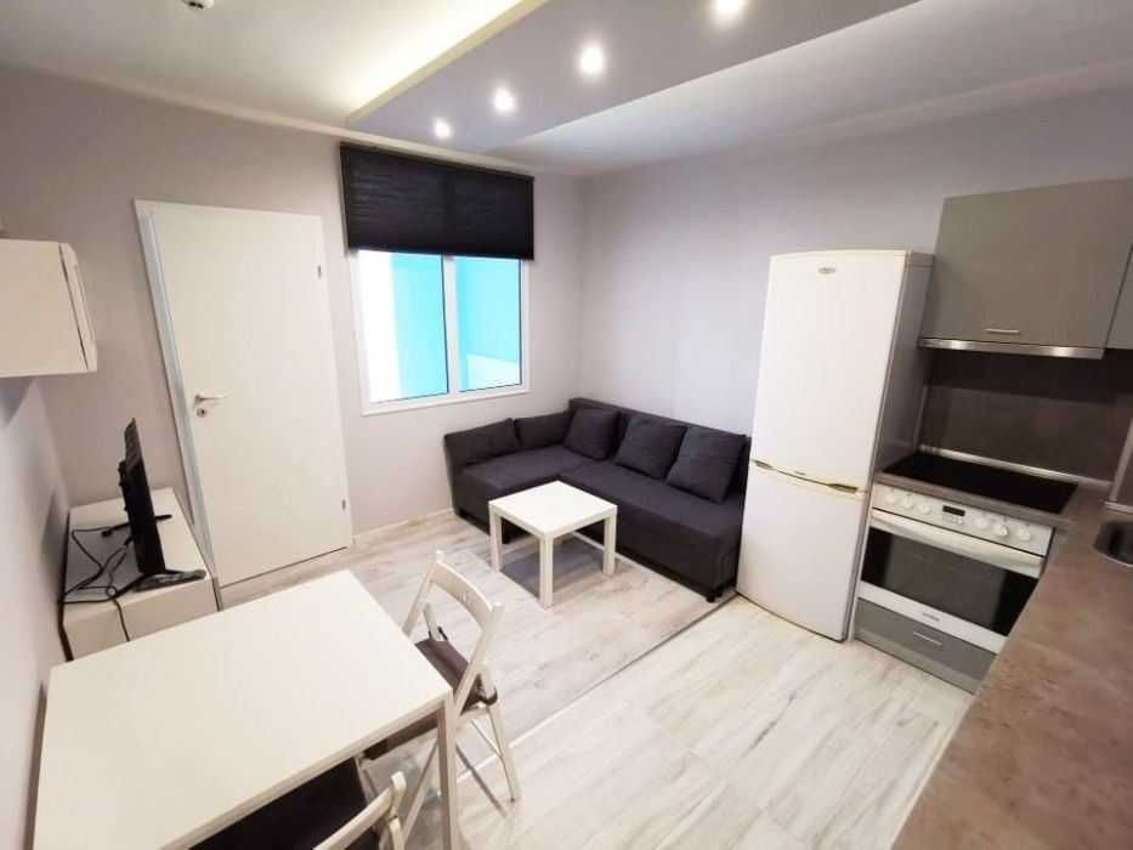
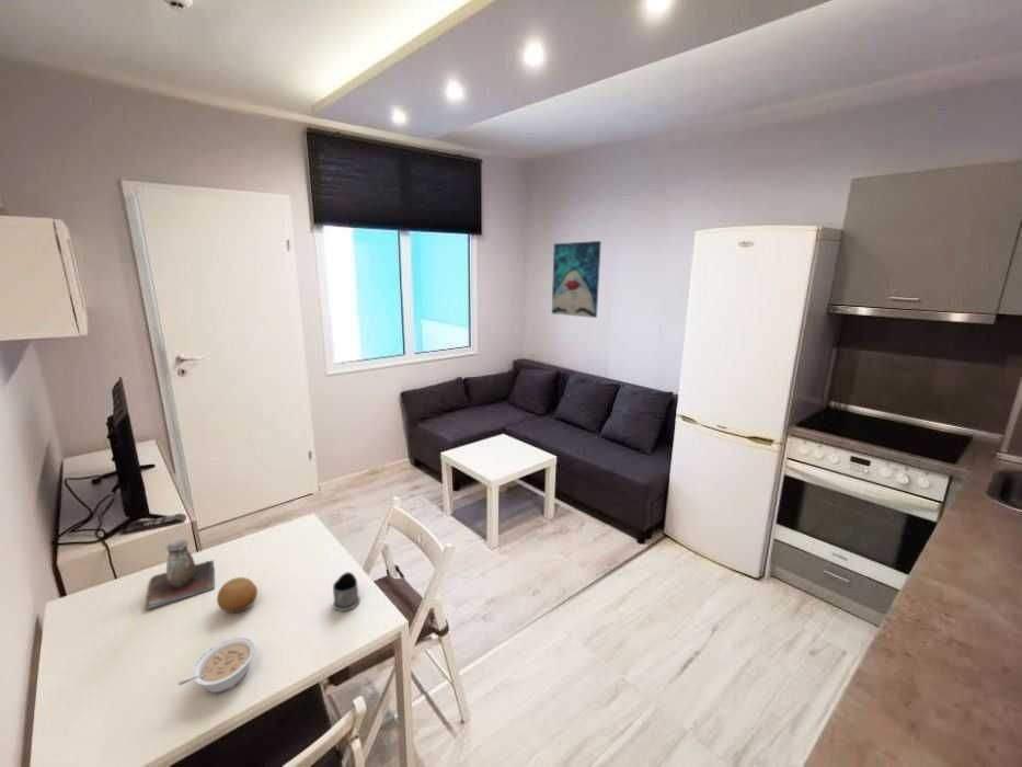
+ legume (223, 667)
+ wall art (574, 279)
+ fruit (237, 594)
+ tea glass holder (344, 594)
+ decorative vase (179, 563)
